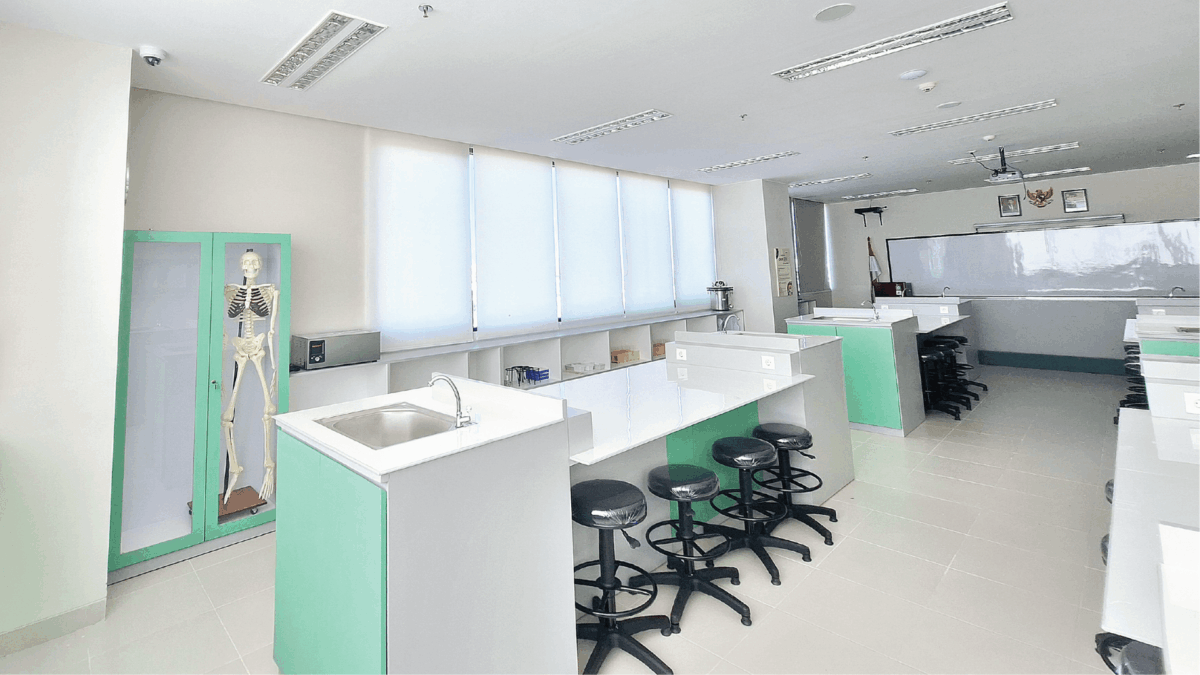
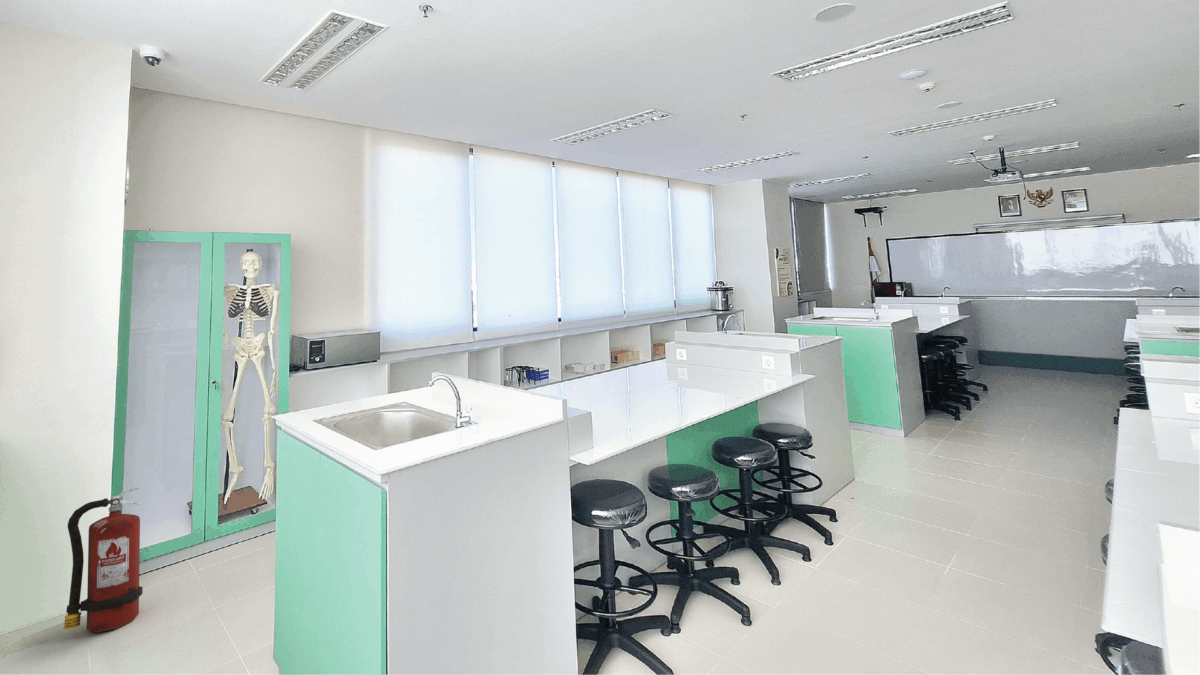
+ fire extinguisher (105, 557)
